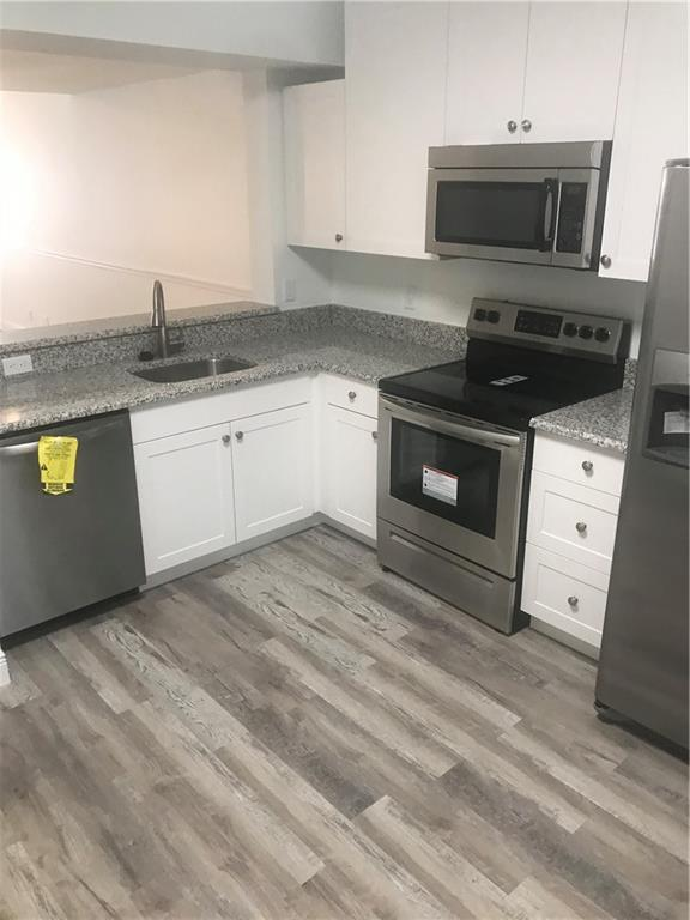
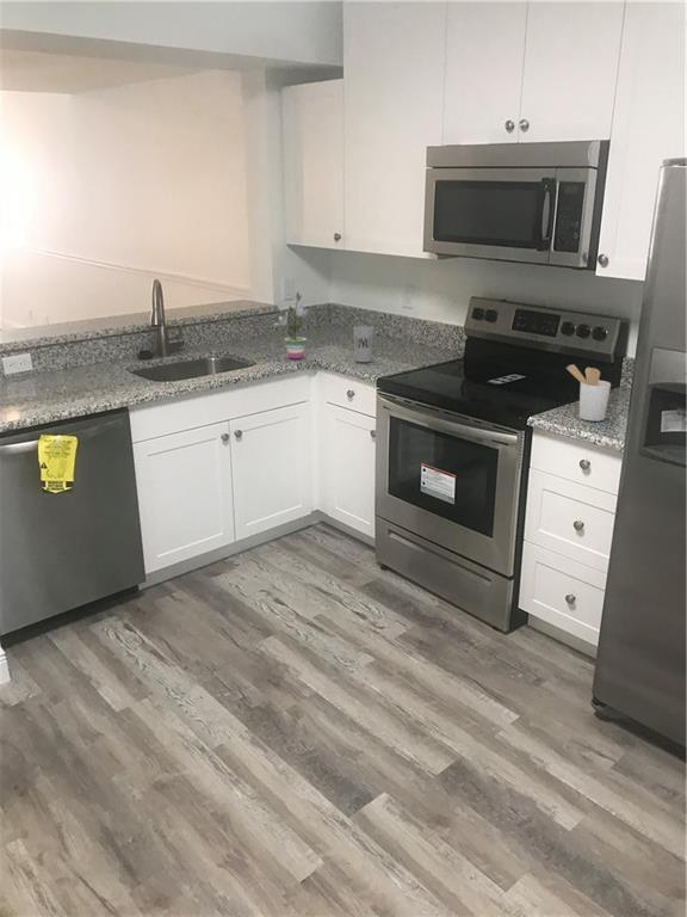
+ utensil holder (586, 390)
+ potted plant (291, 325)
+ cup (363, 344)
